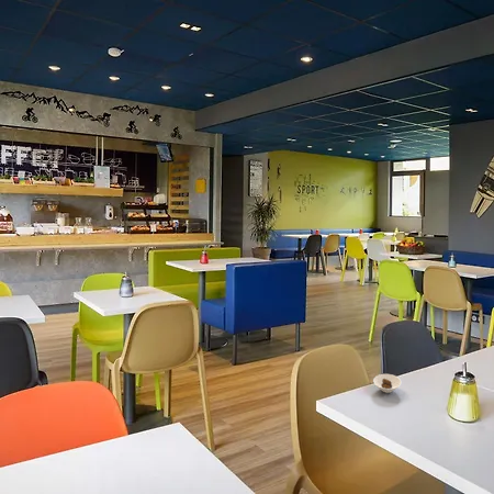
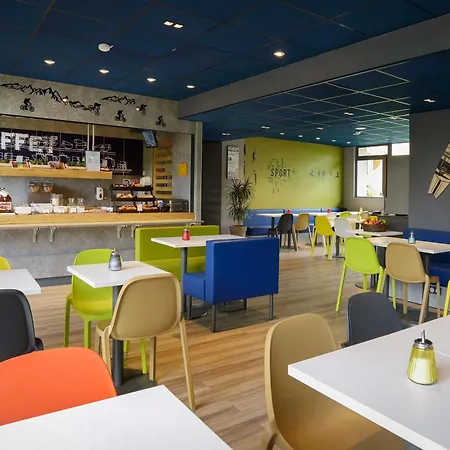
- saucer (386, 383)
